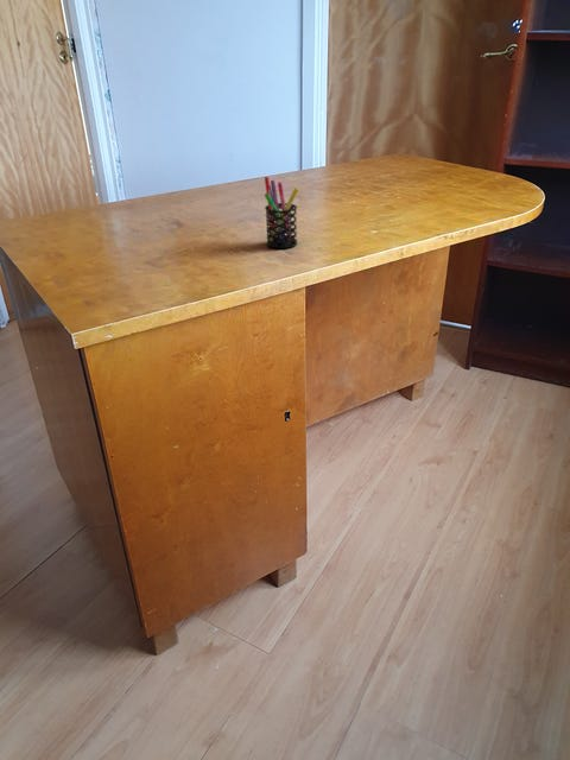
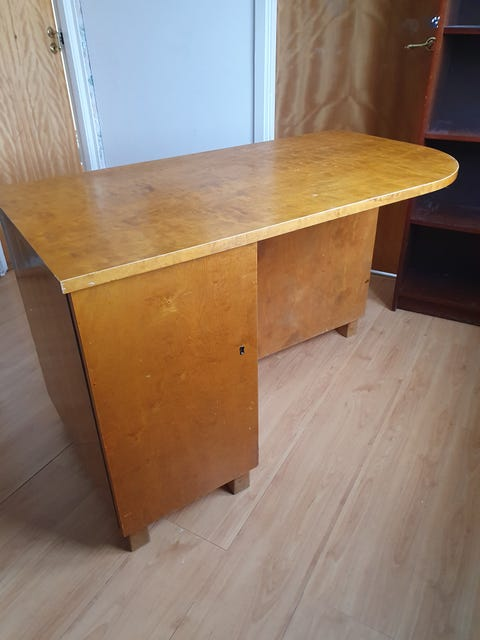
- pen holder (277, 213)
